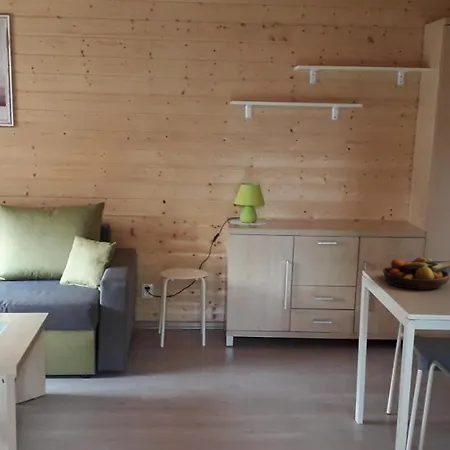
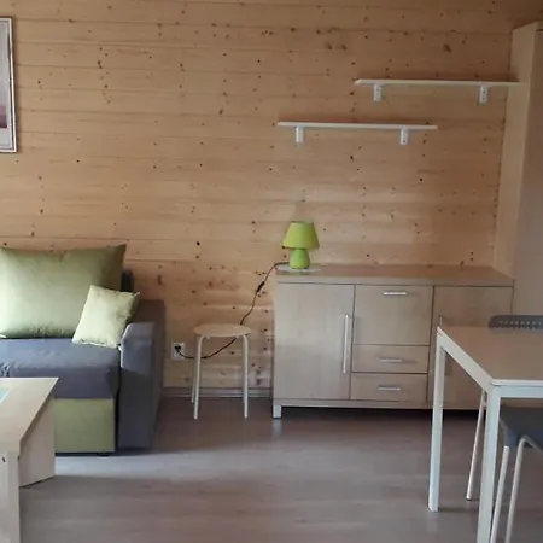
- fruit bowl (416, 269)
